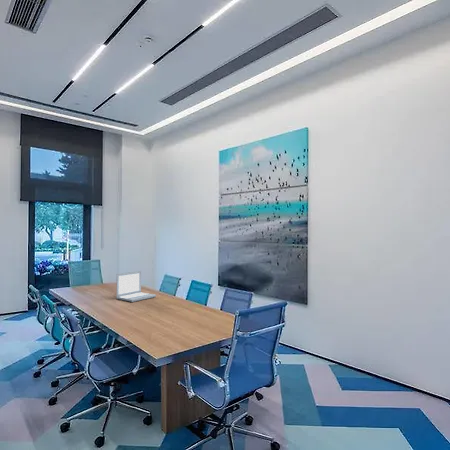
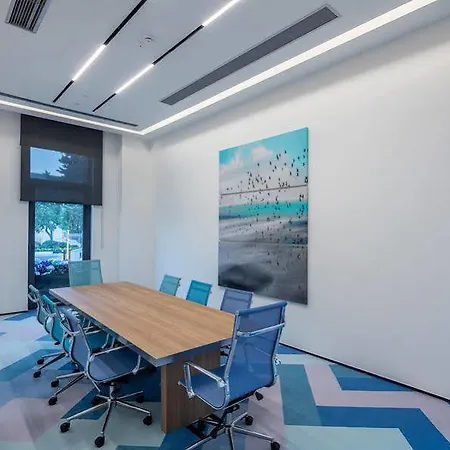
- laptop (136, 285)
